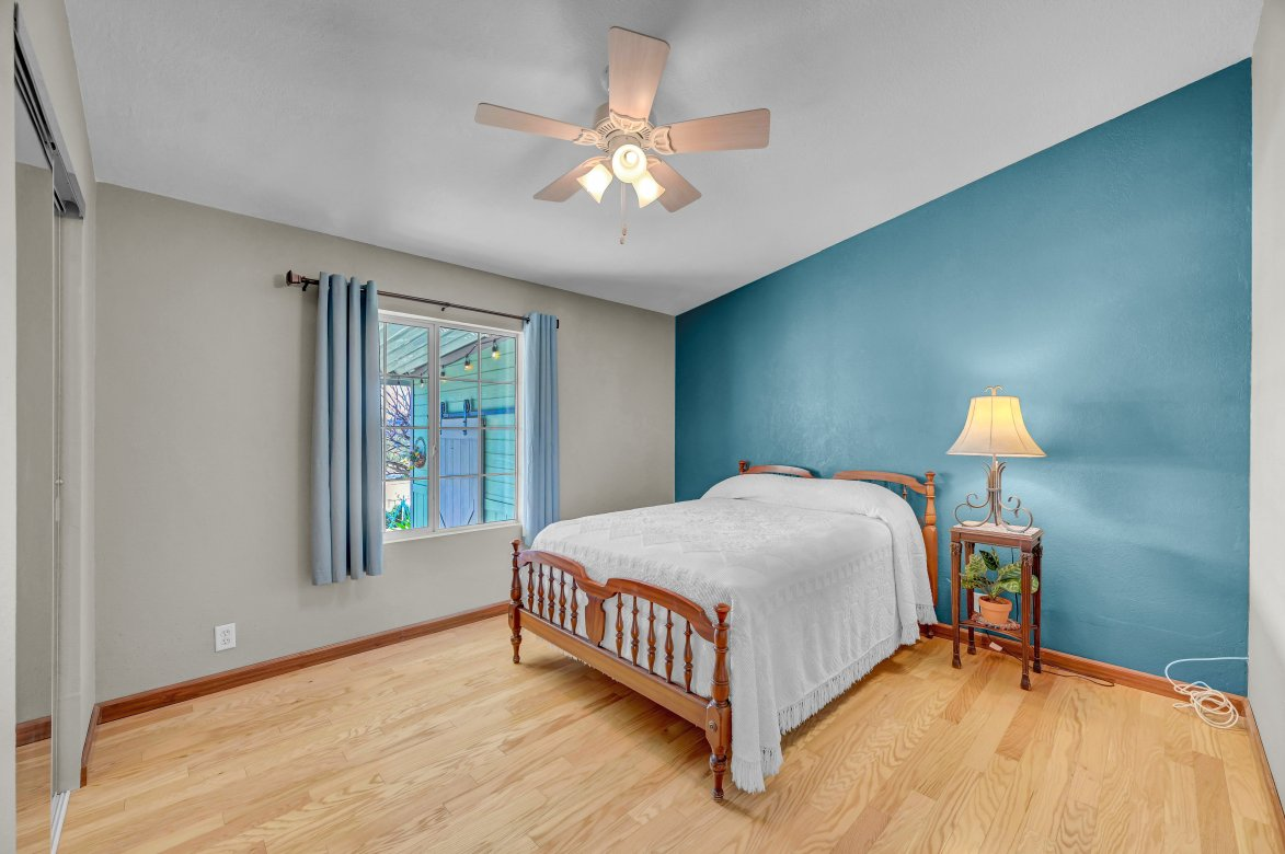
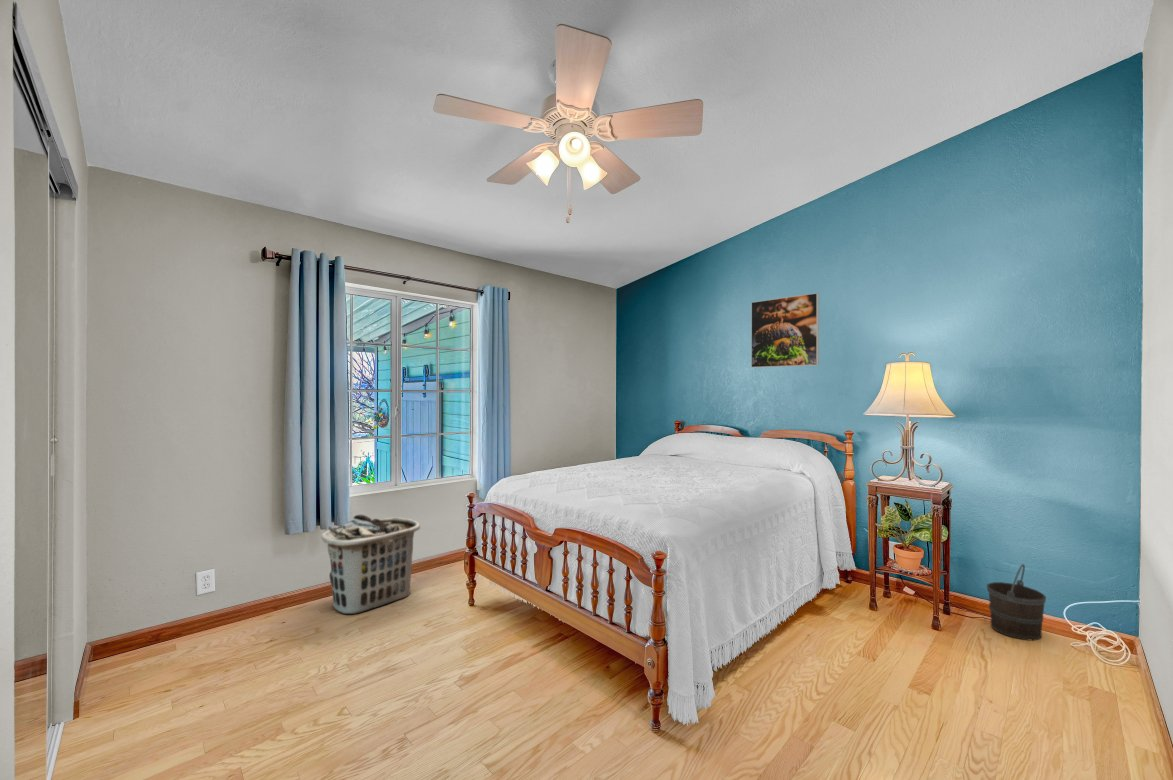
+ bucket (1015, 597)
+ clothes hamper (372, 556)
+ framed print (783, 332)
